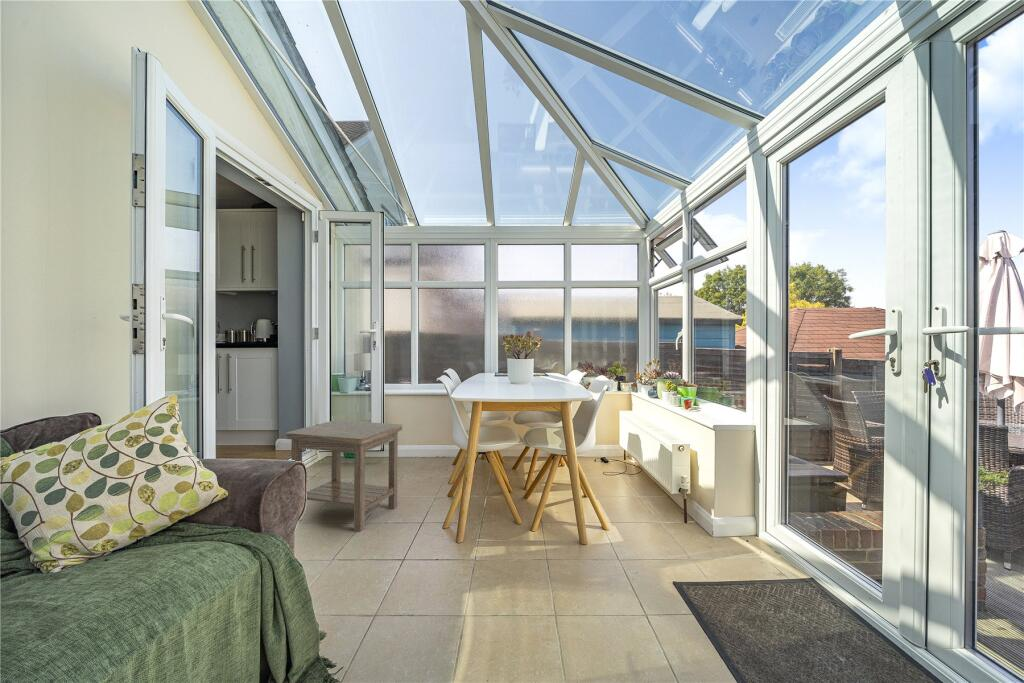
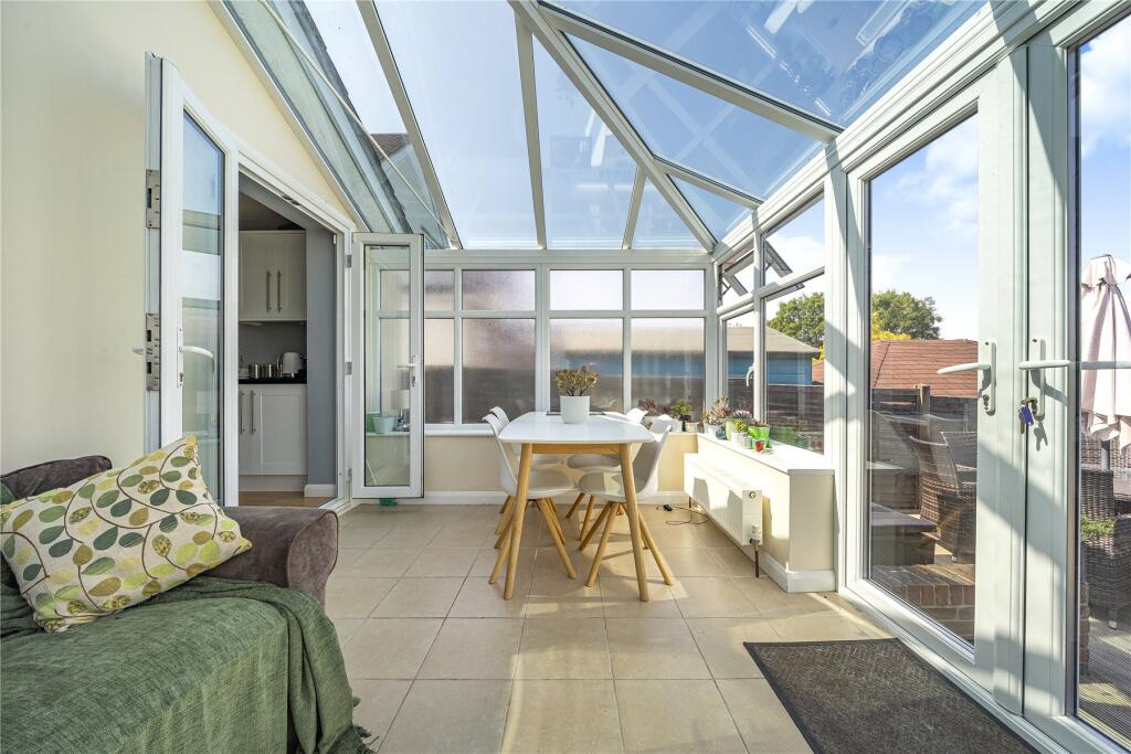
- side table (340, 471)
